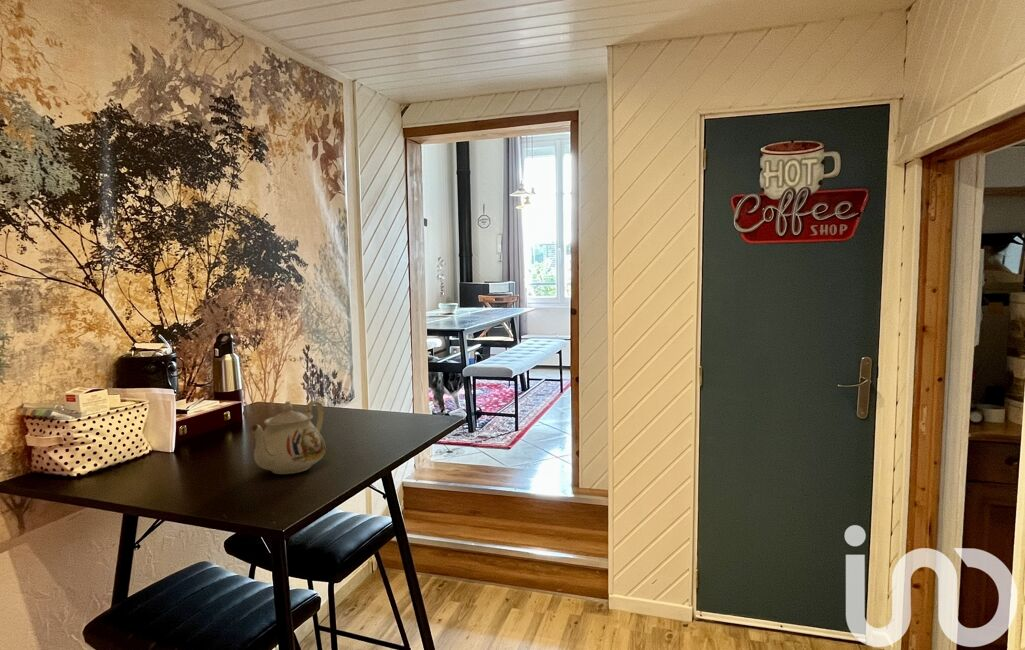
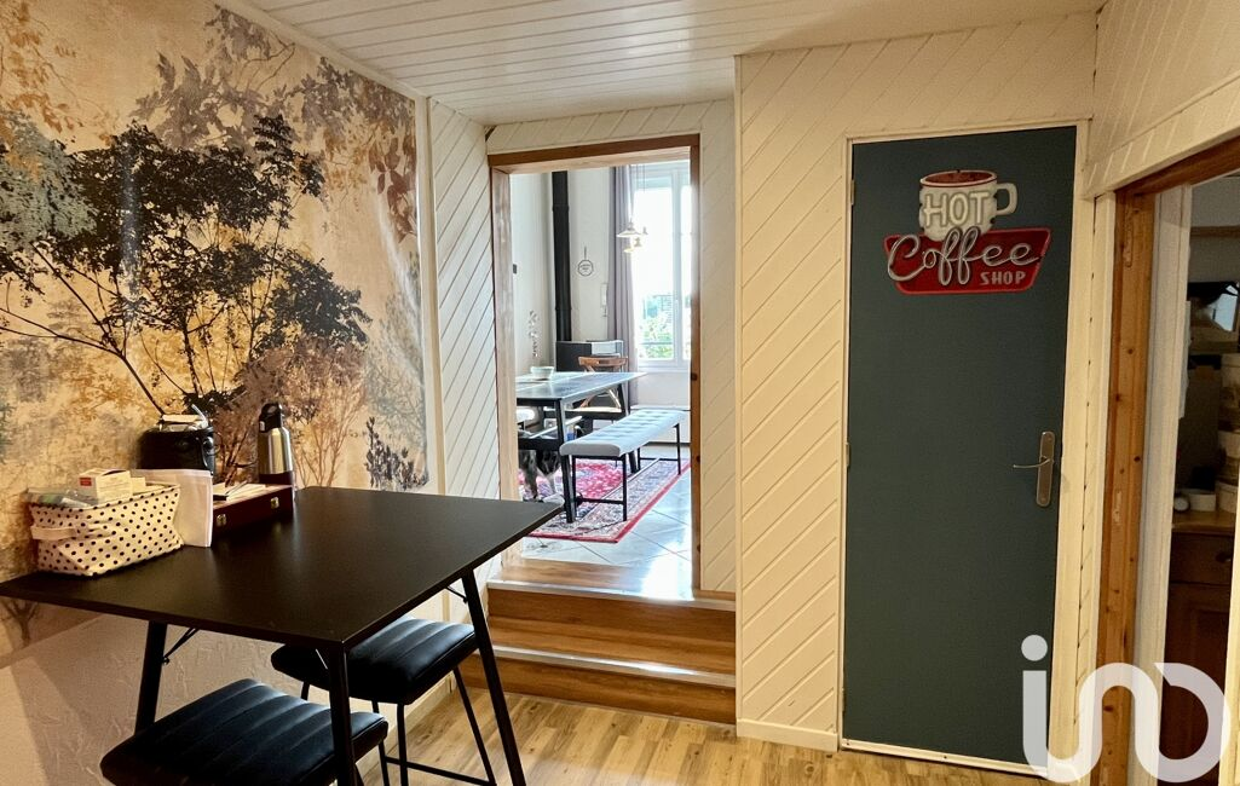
- teapot (290, 435)
